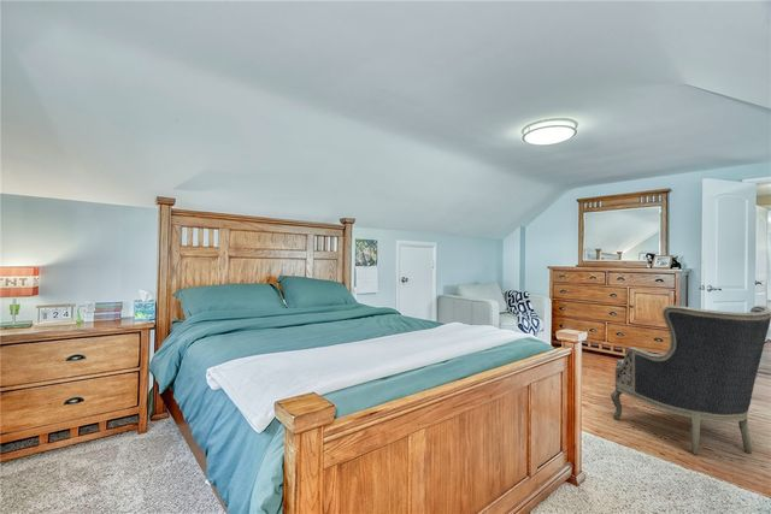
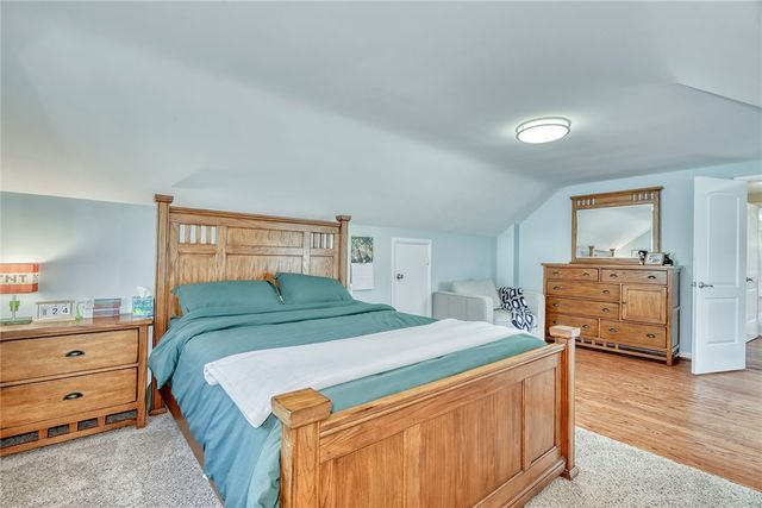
- armchair (682, 368)
